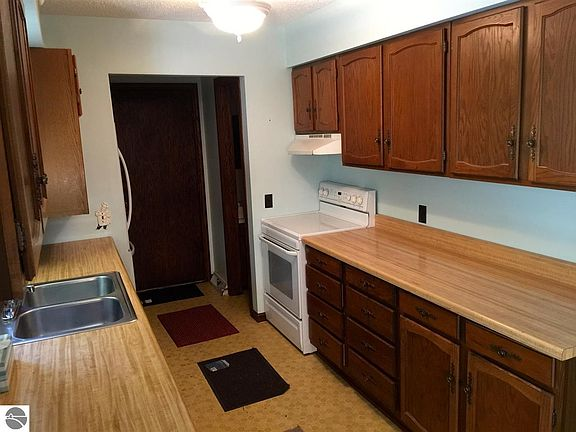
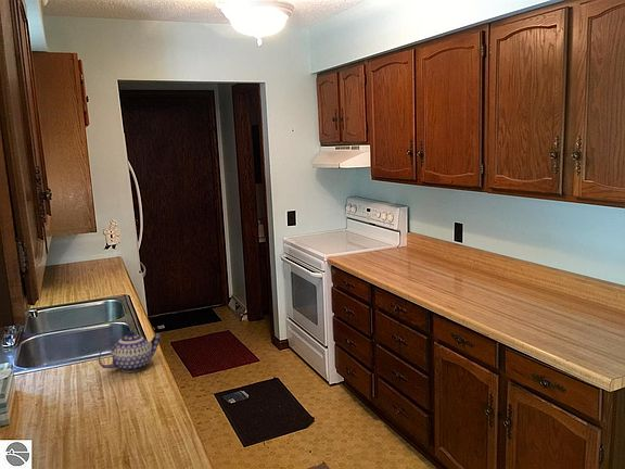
+ teapot (130, 348)
